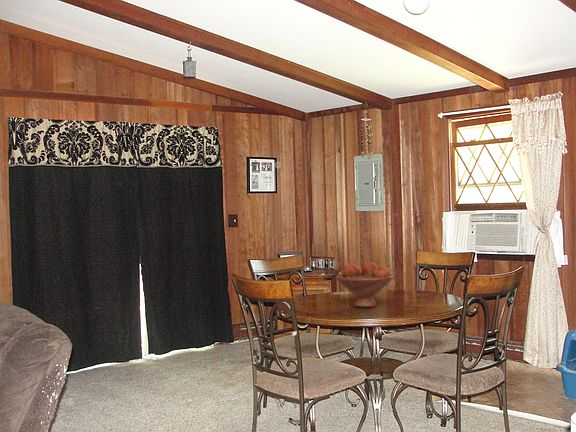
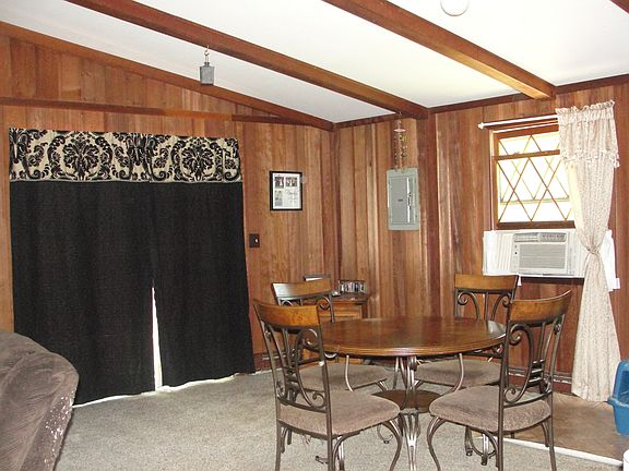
- fruit bowl (364, 284)
